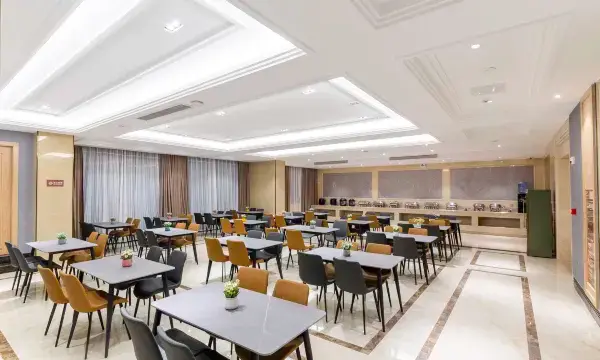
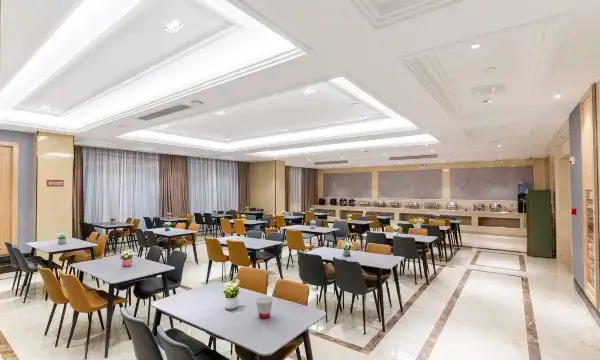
+ cup (264, 308)
